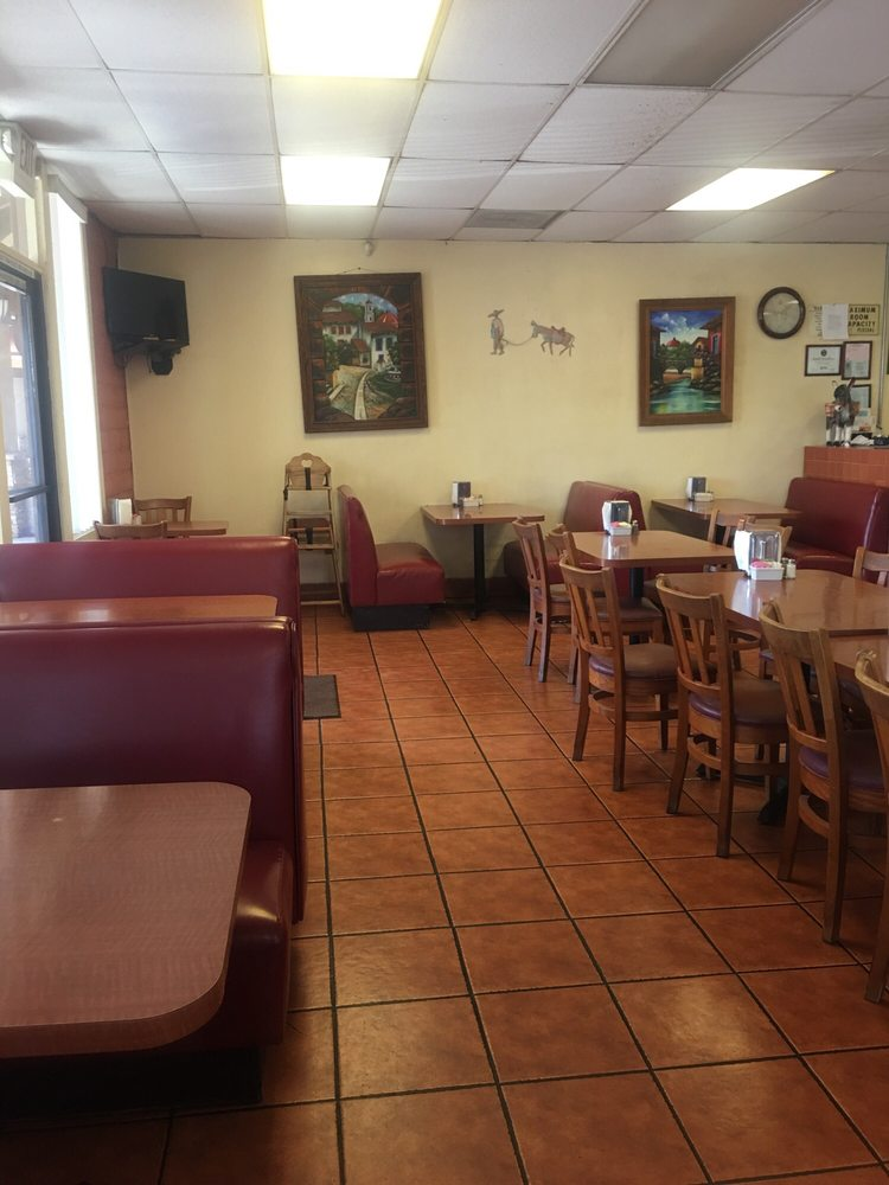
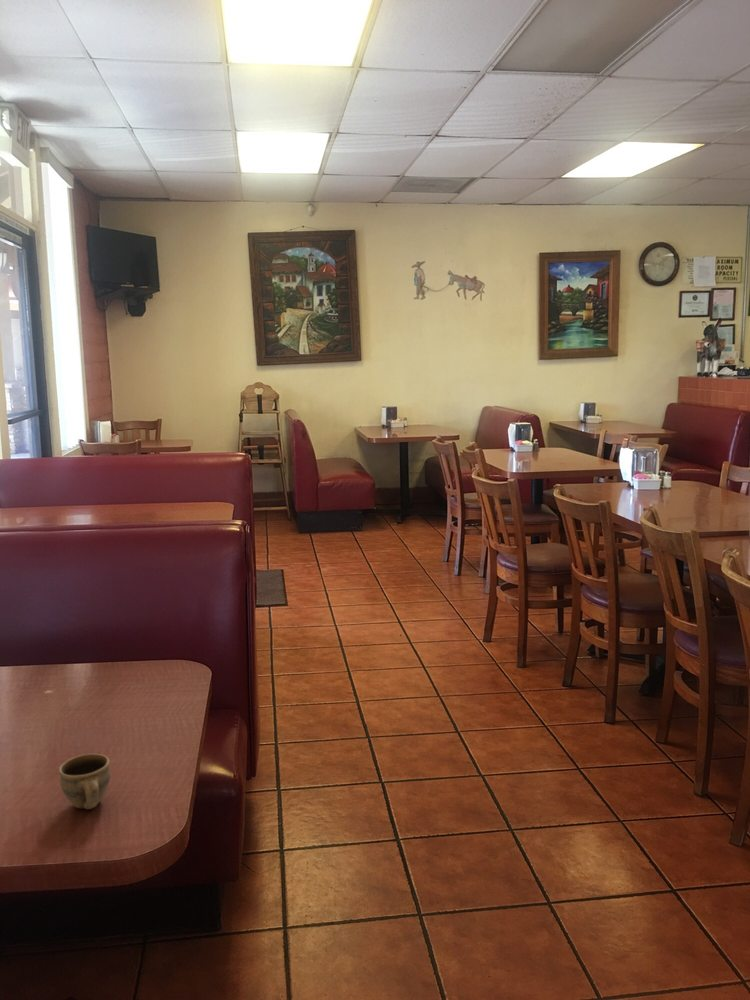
+ cup (85, 787)
